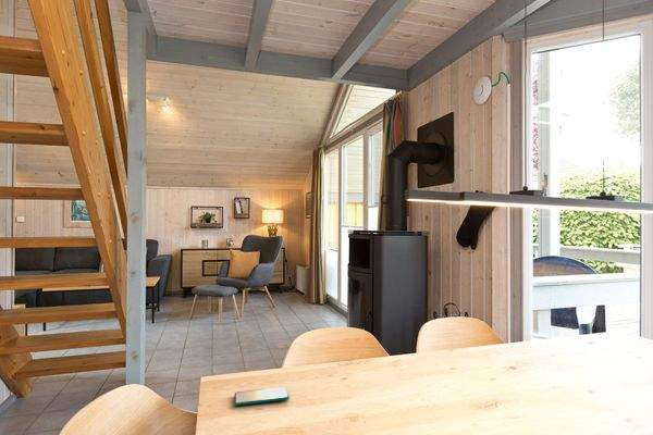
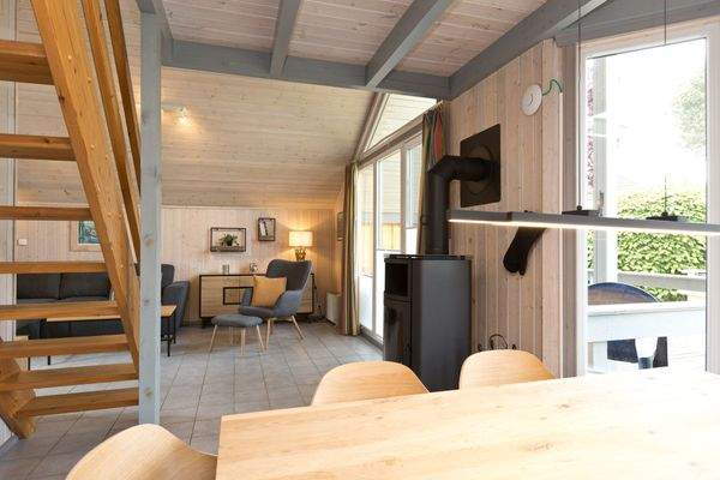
- smartphone (261, 396)
